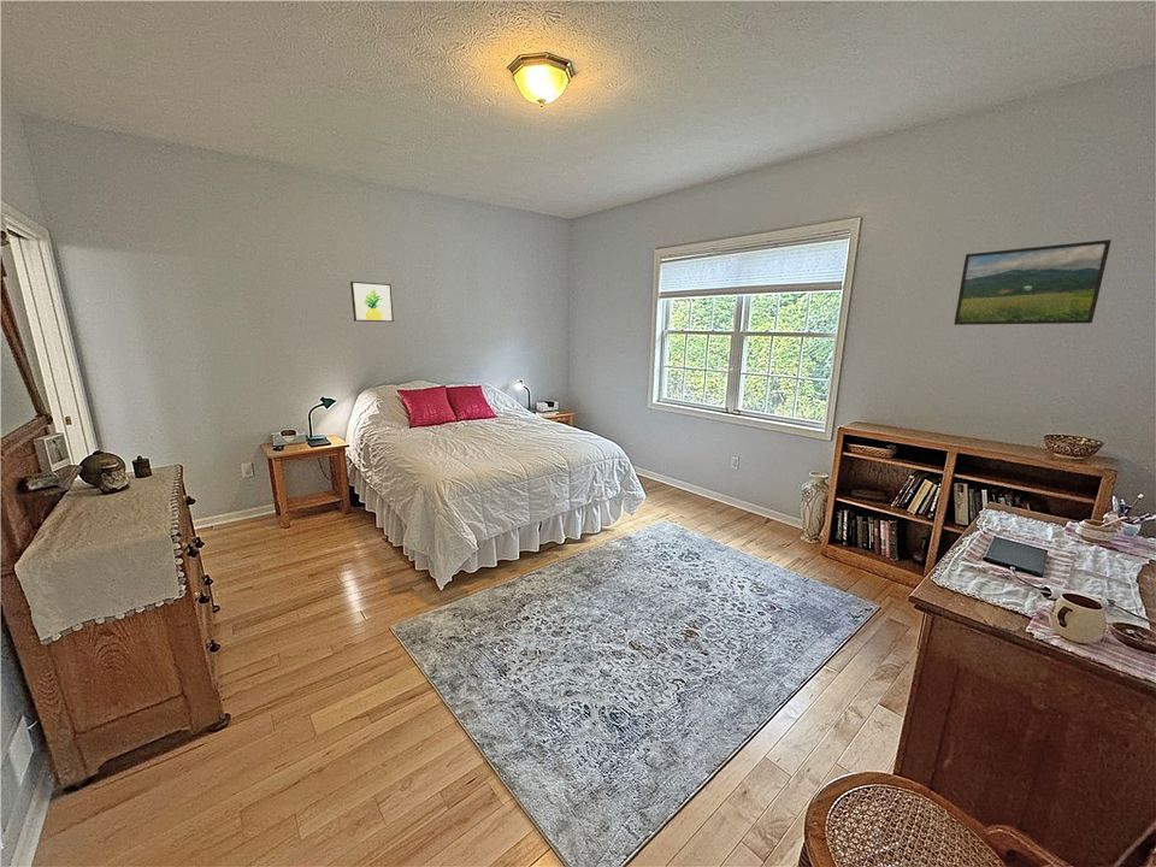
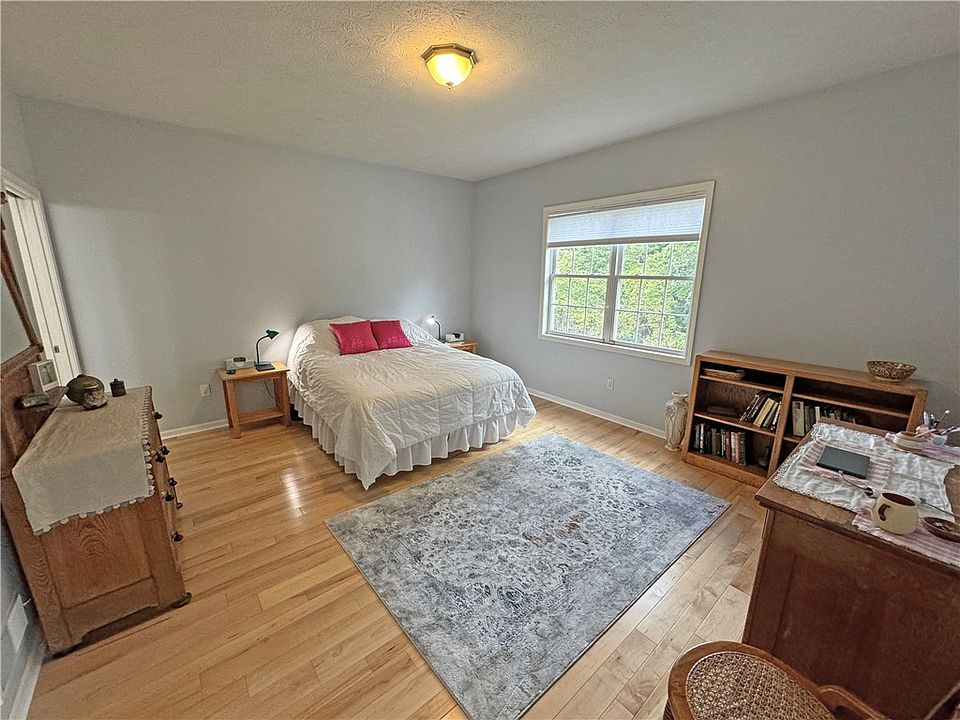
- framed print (1025, 285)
- wall art (372, 302)
